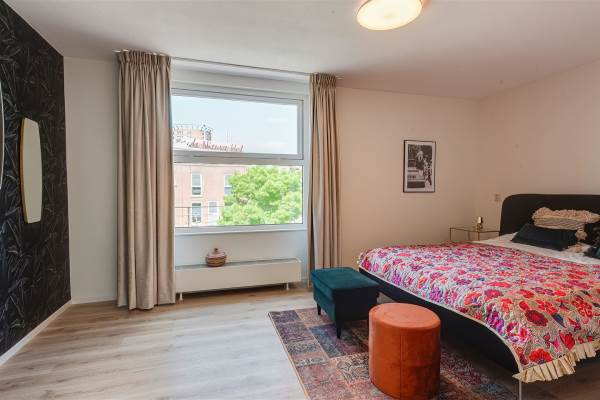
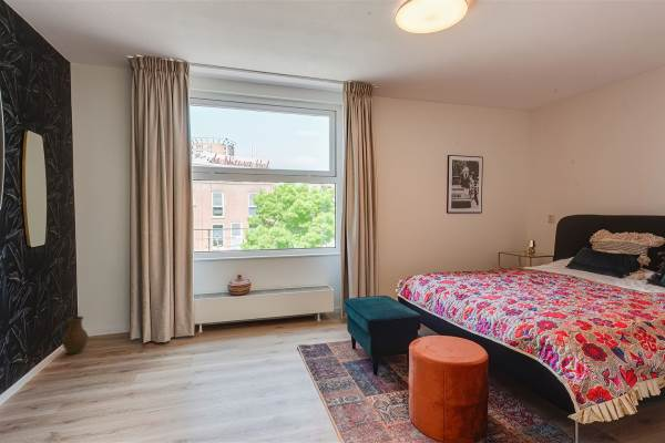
+ vase (75, 334)
